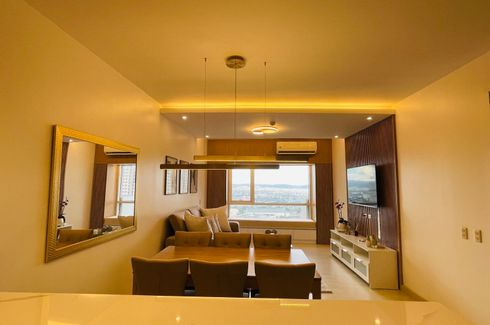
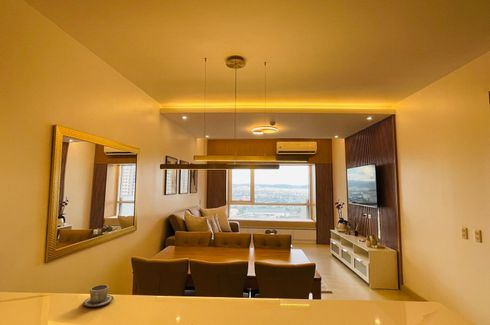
+ cup (99, 294)
